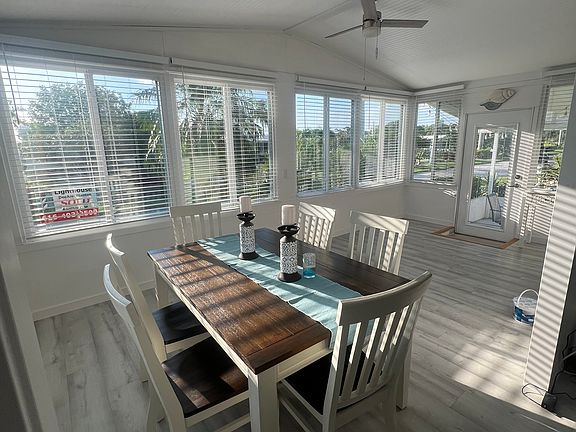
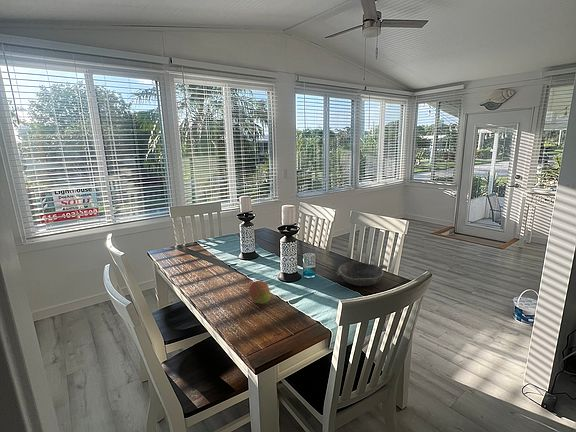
+ fruit (260, 291)
+ bowl (361, 273)
